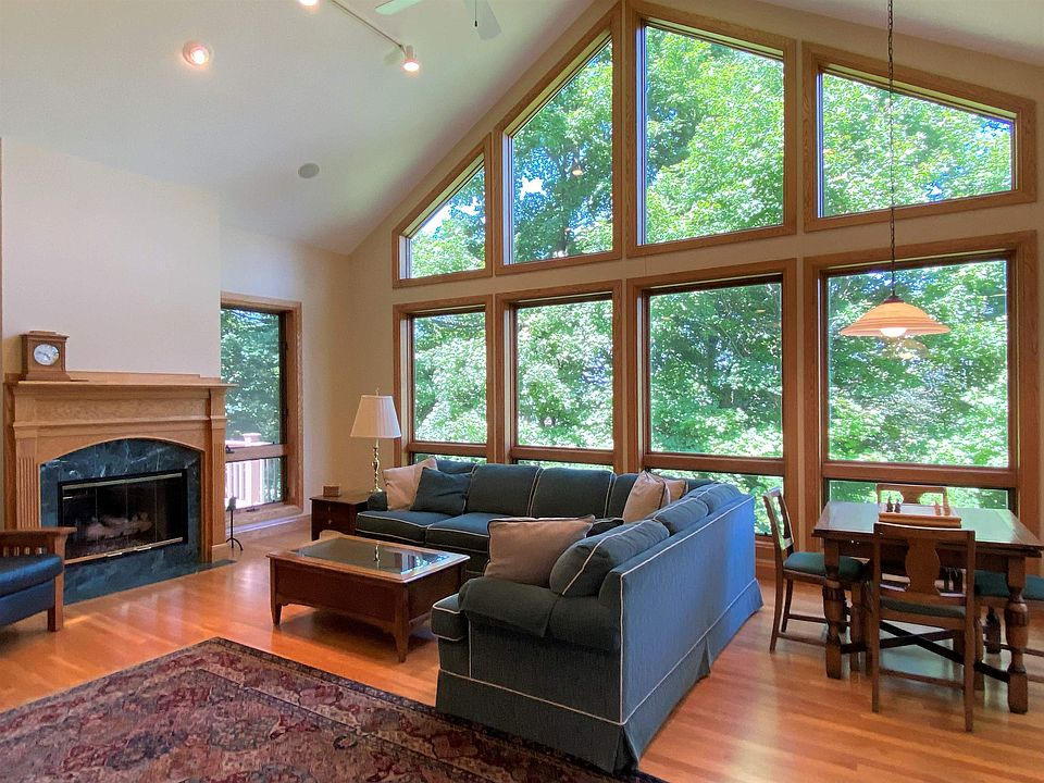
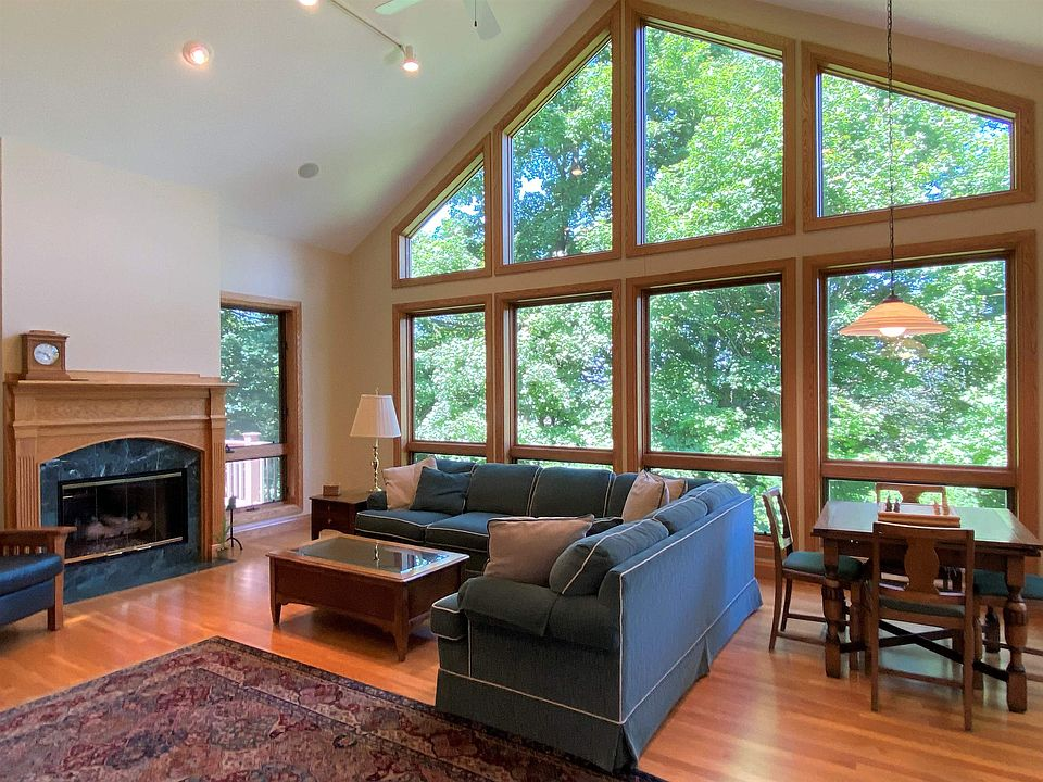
+ potted plant (224, 539)
